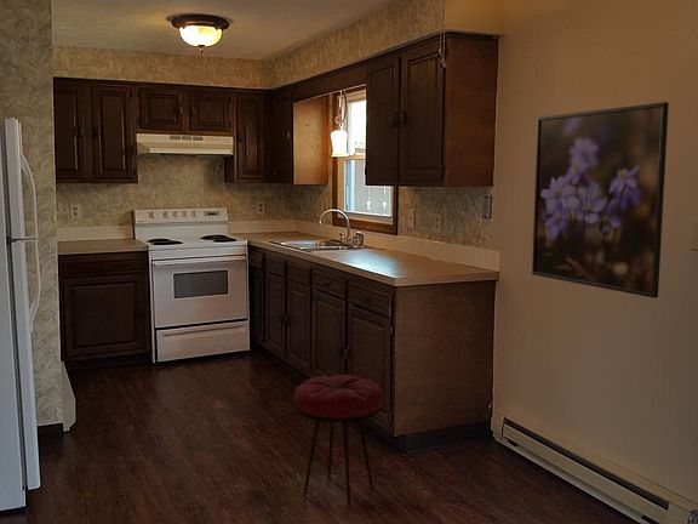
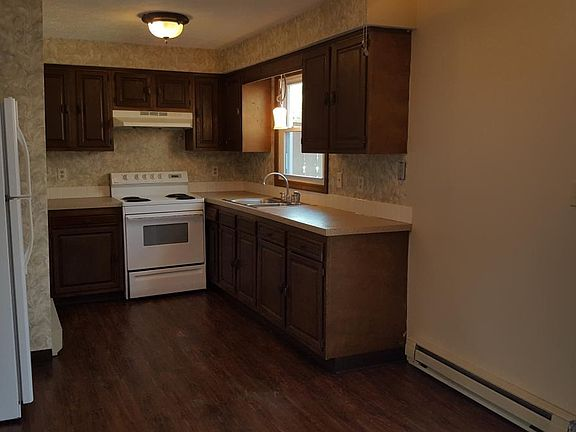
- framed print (591, 199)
- stool (343, 434)
